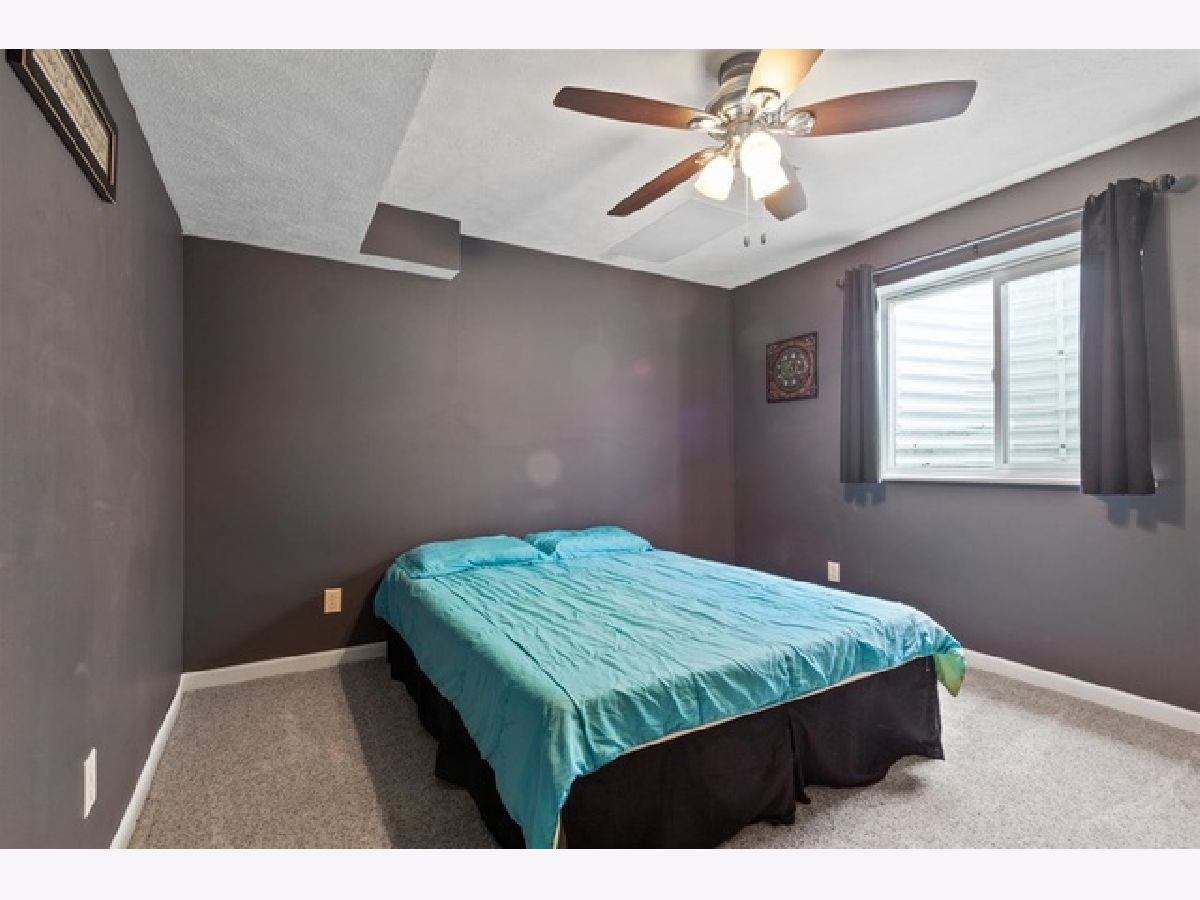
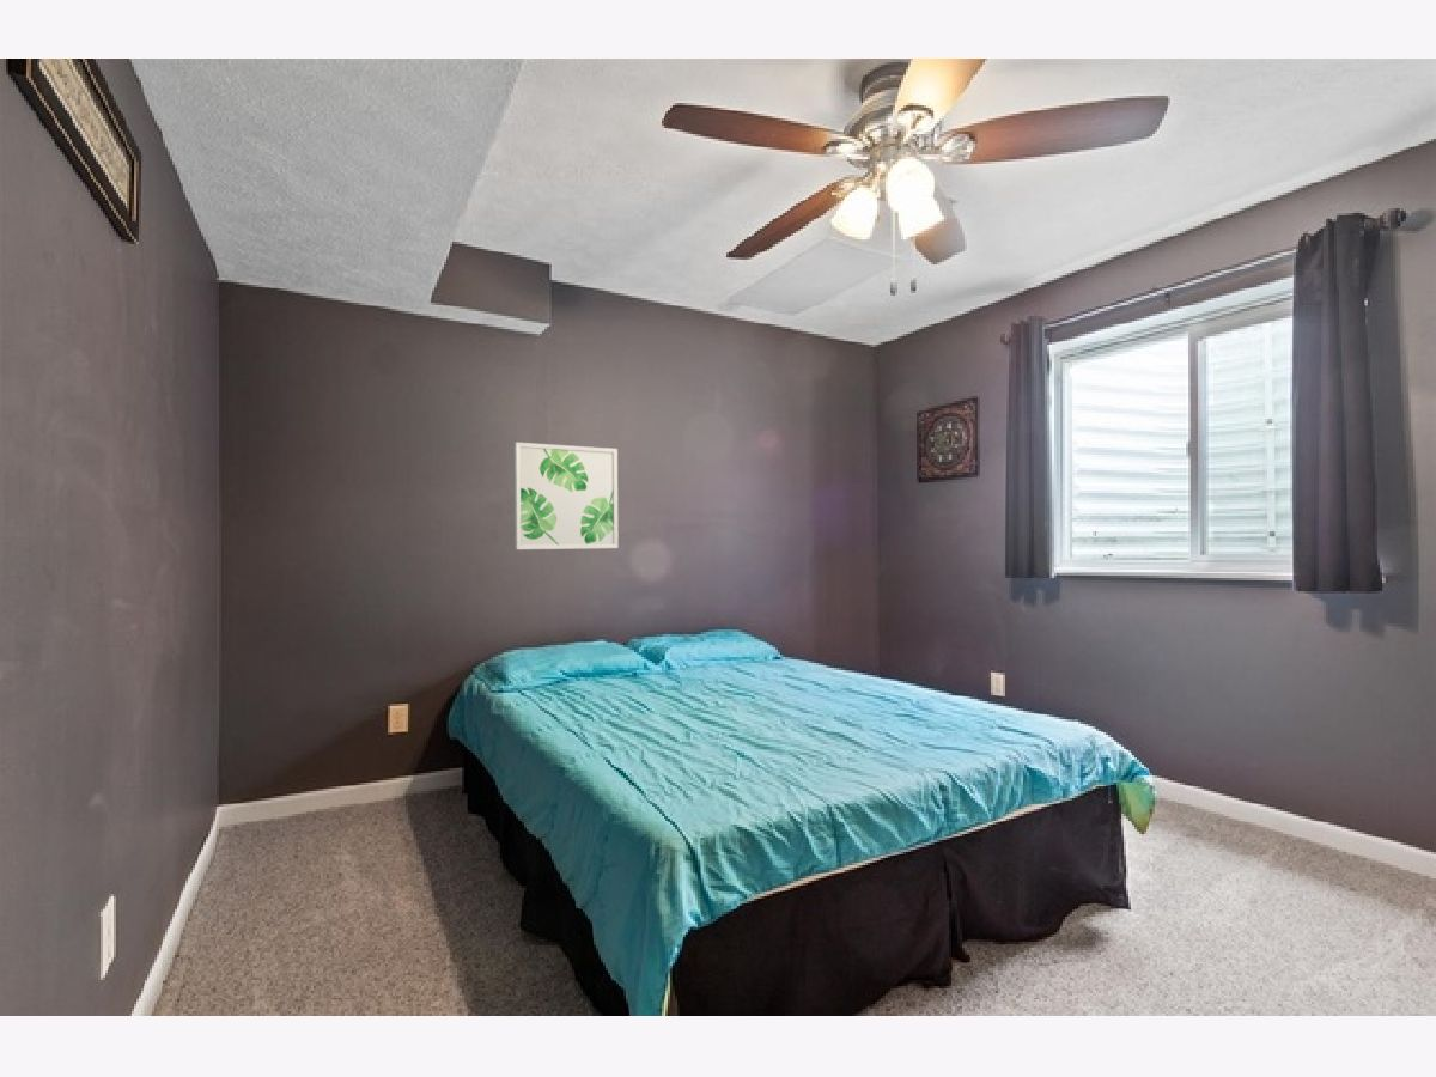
+ wall art (567, 497)
